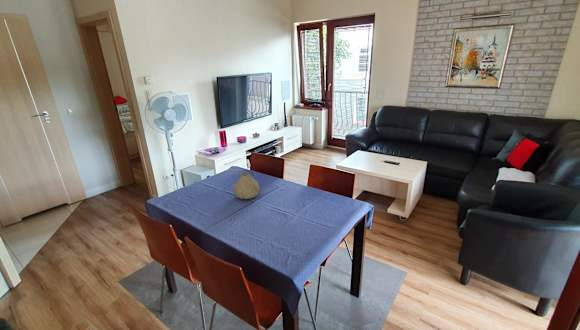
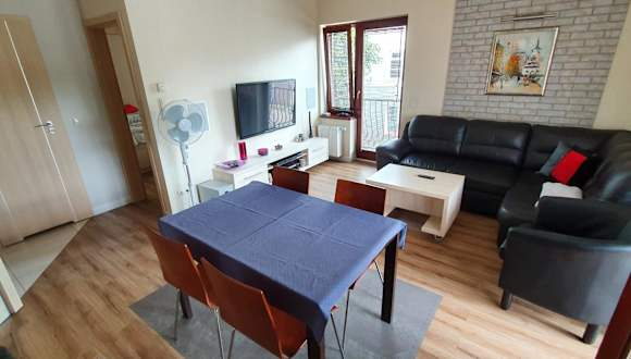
- vase (246, 185)
